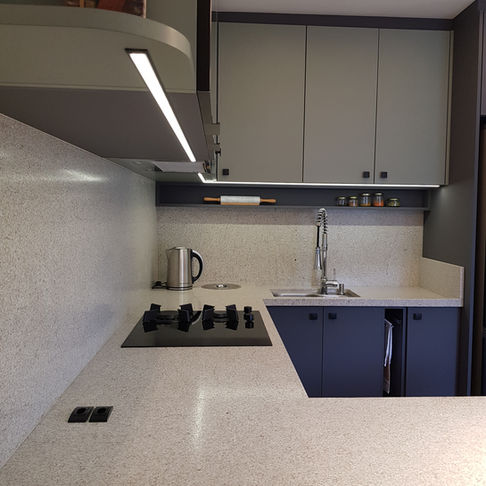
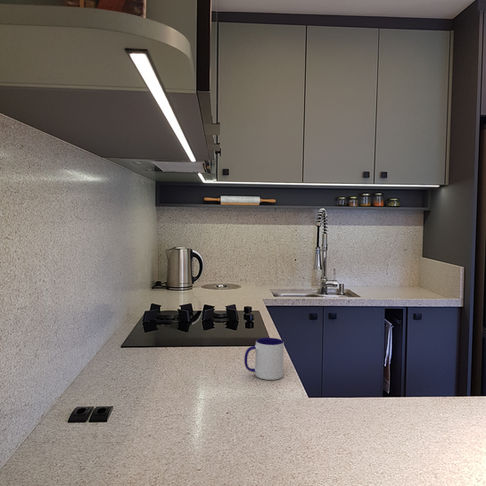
+ mug (263, 358)
